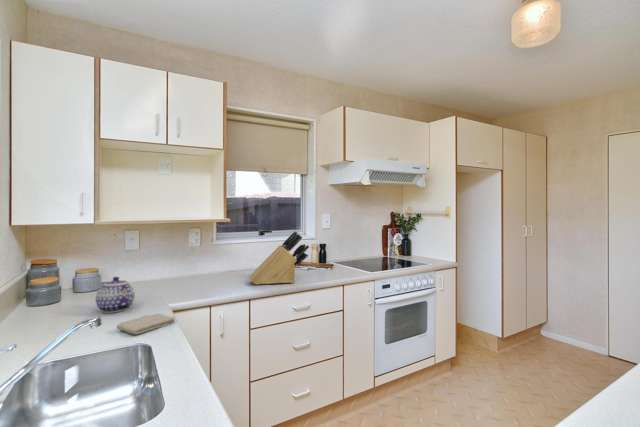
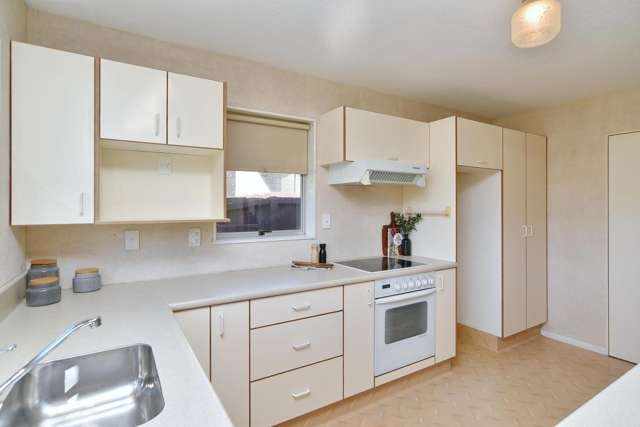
- teapot (115, 293)
- washcloth (147, 323)
- knife block (279, 256)
